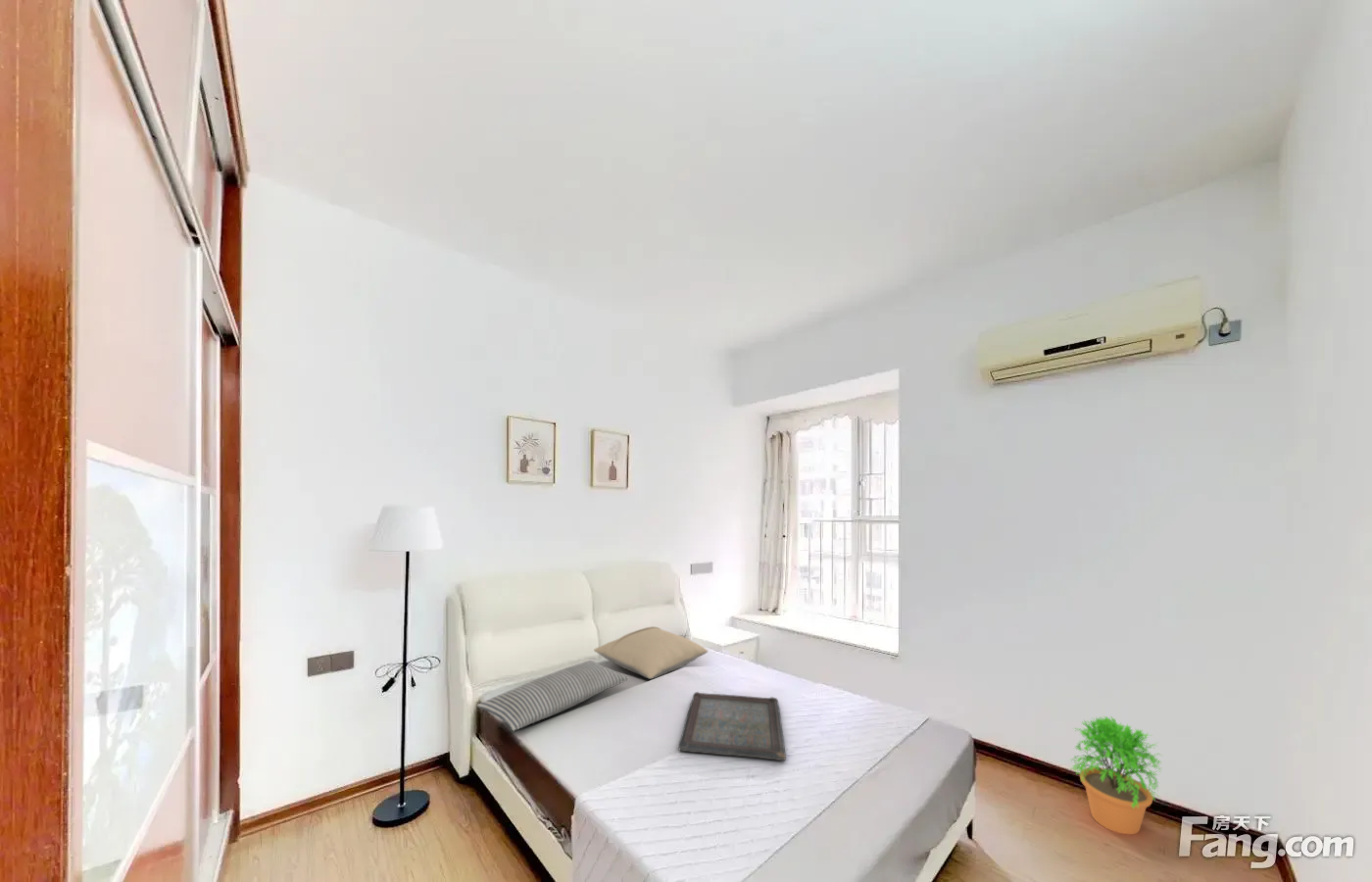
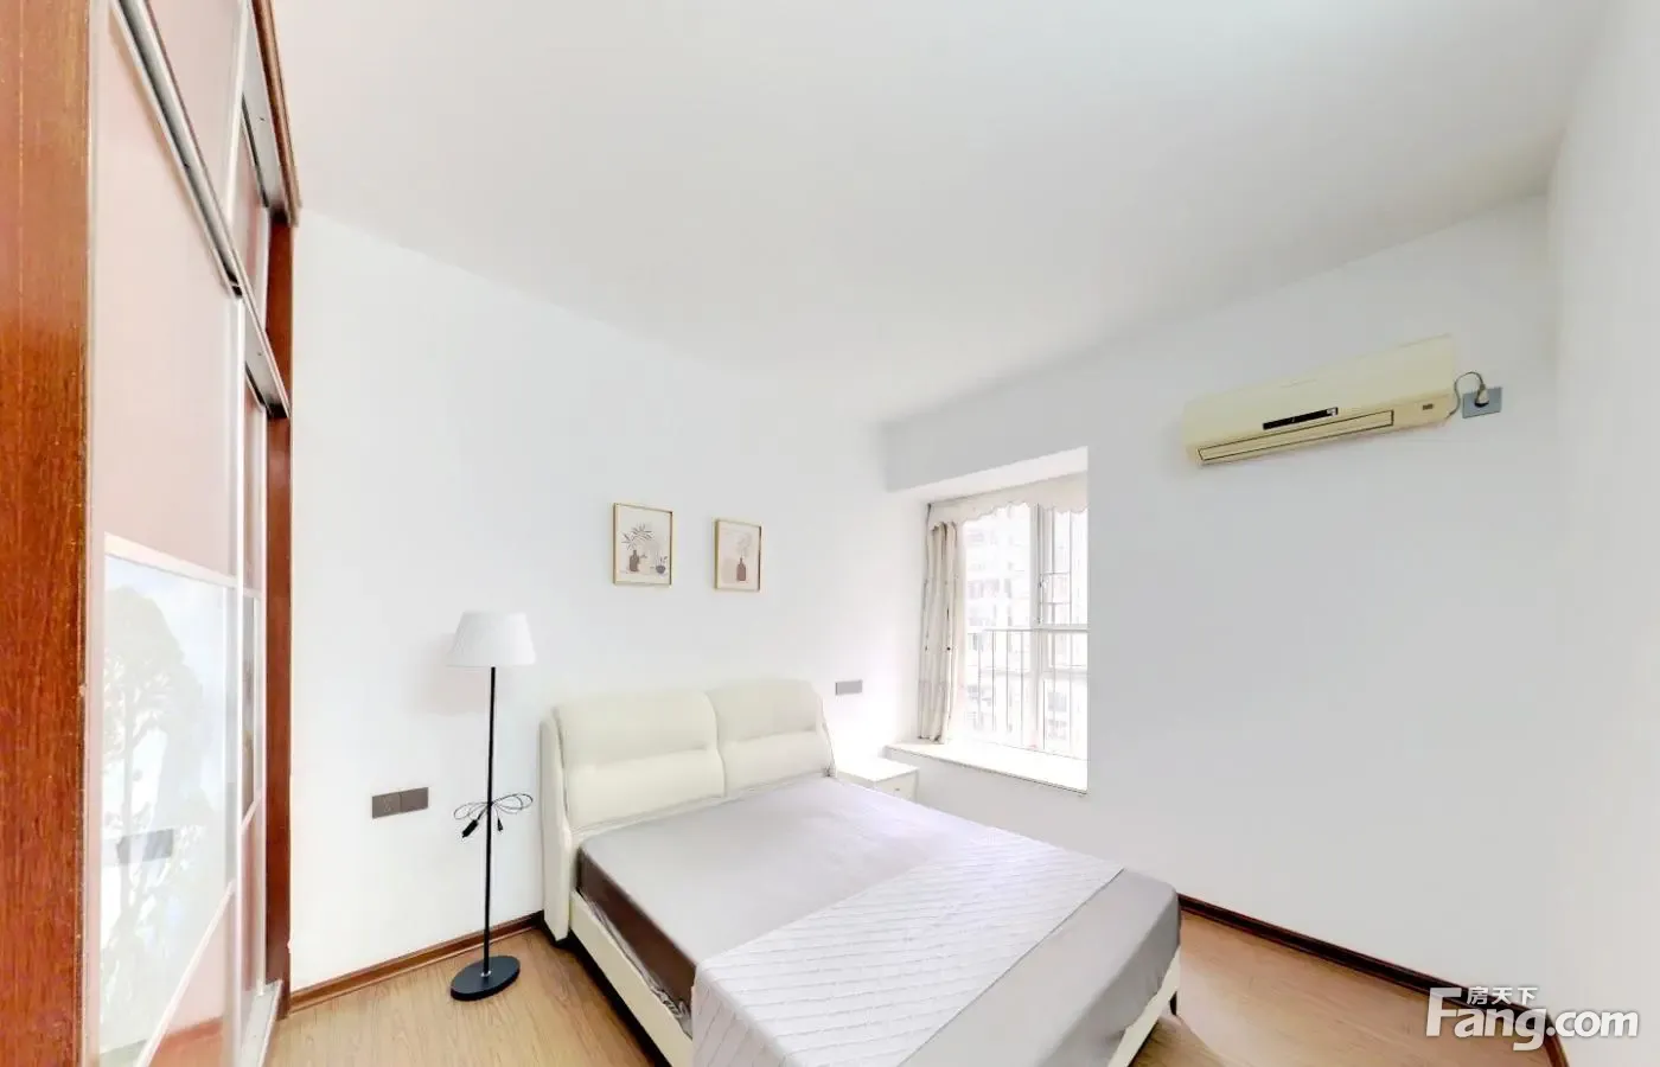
- pillow (557, 691)
- serving tray (734, 722)
- potted plant (1113, 768)
- pillow (651, 651)
